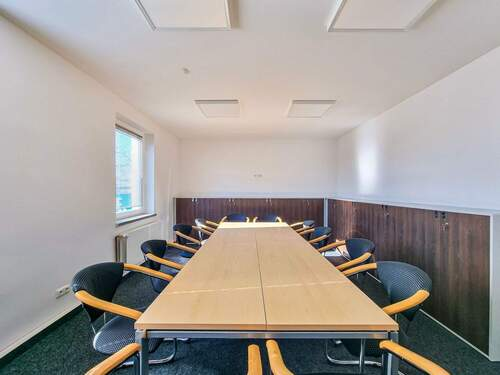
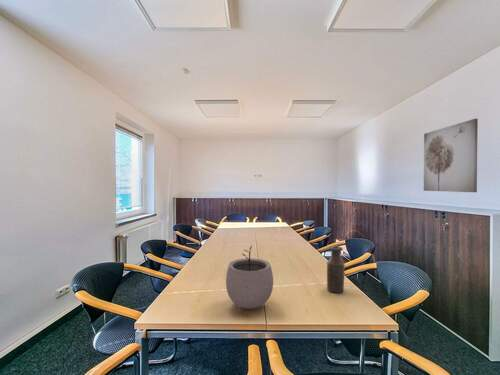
+ wall art (447, 159)
+ plant pot (249, 275)
+ bottle (335, 268)
